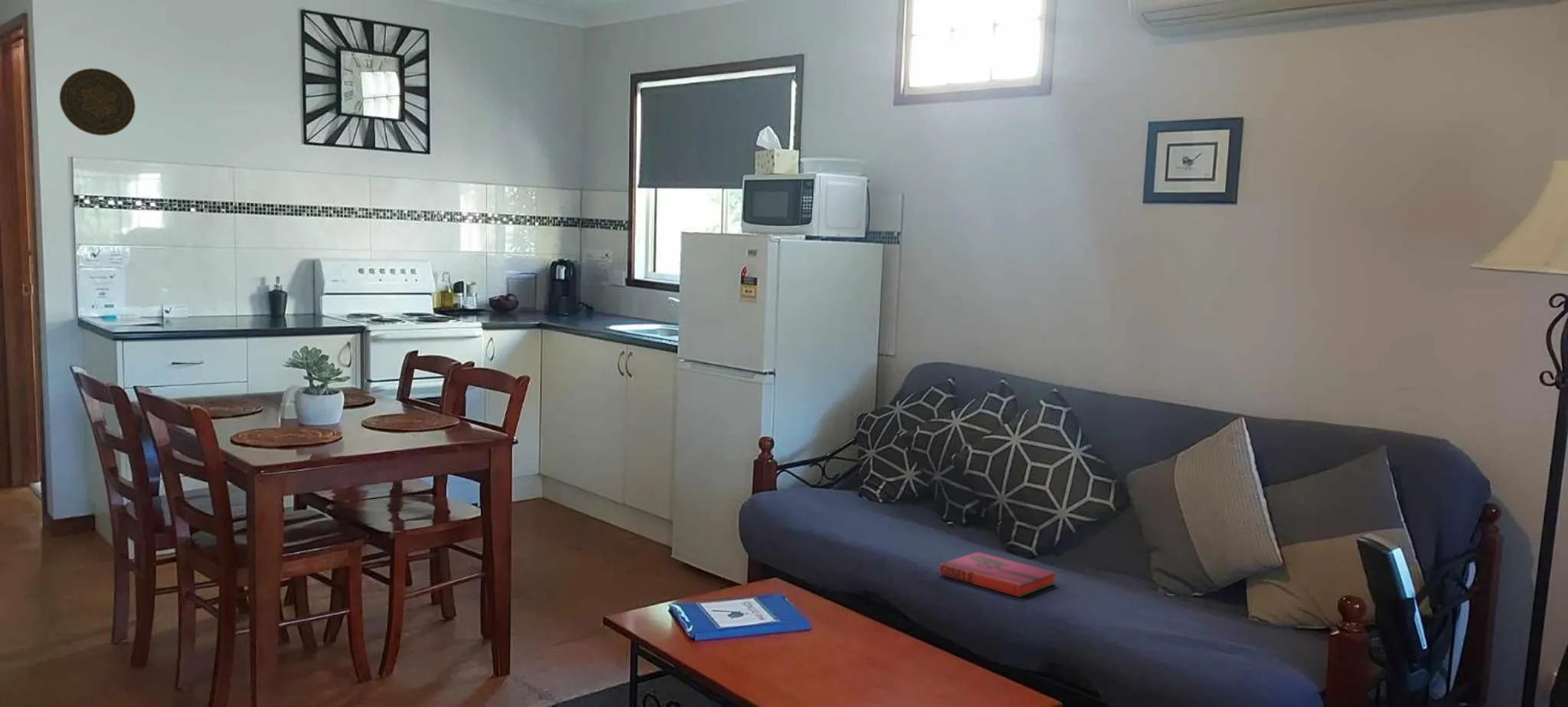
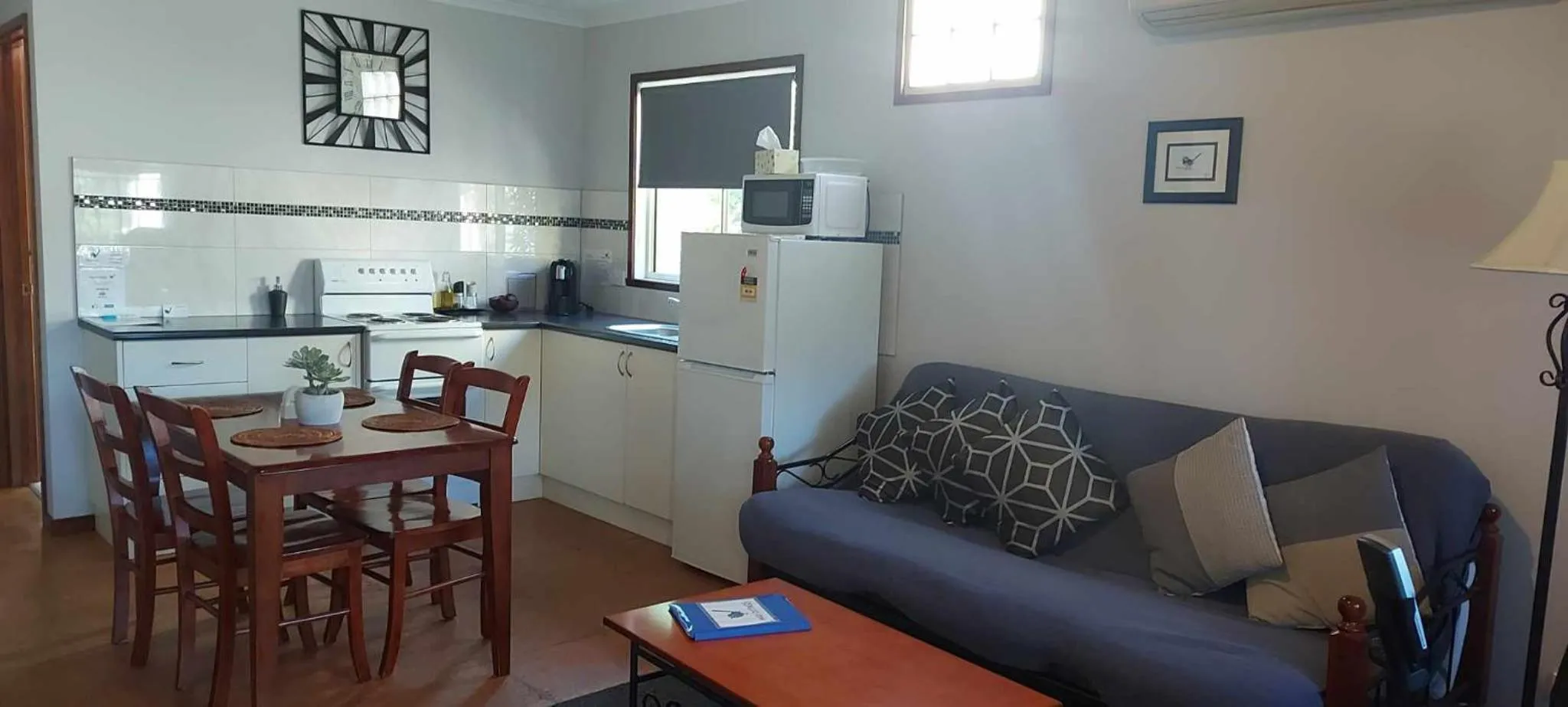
- hardback book (997, 573)
- decorative plate (98, 102)
